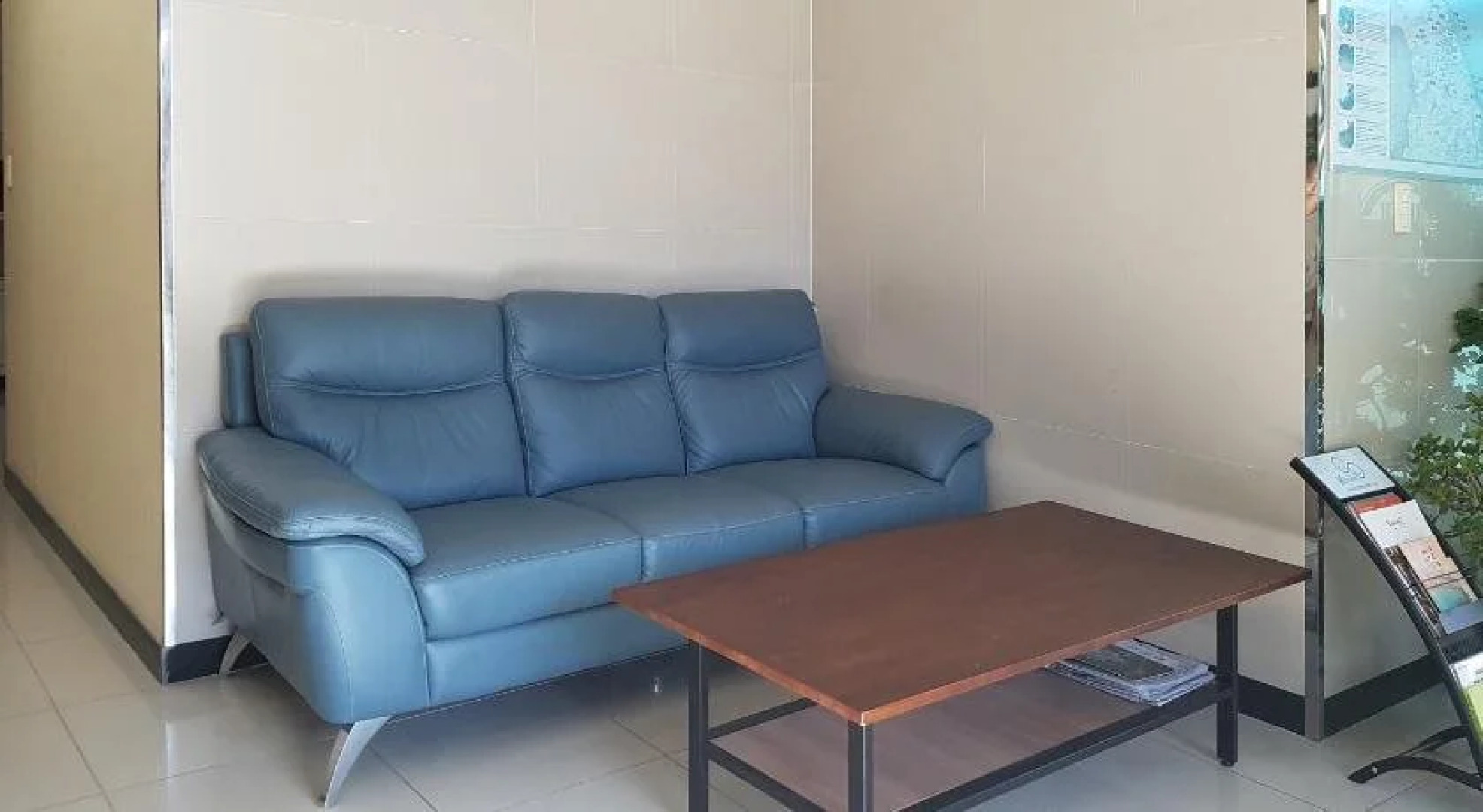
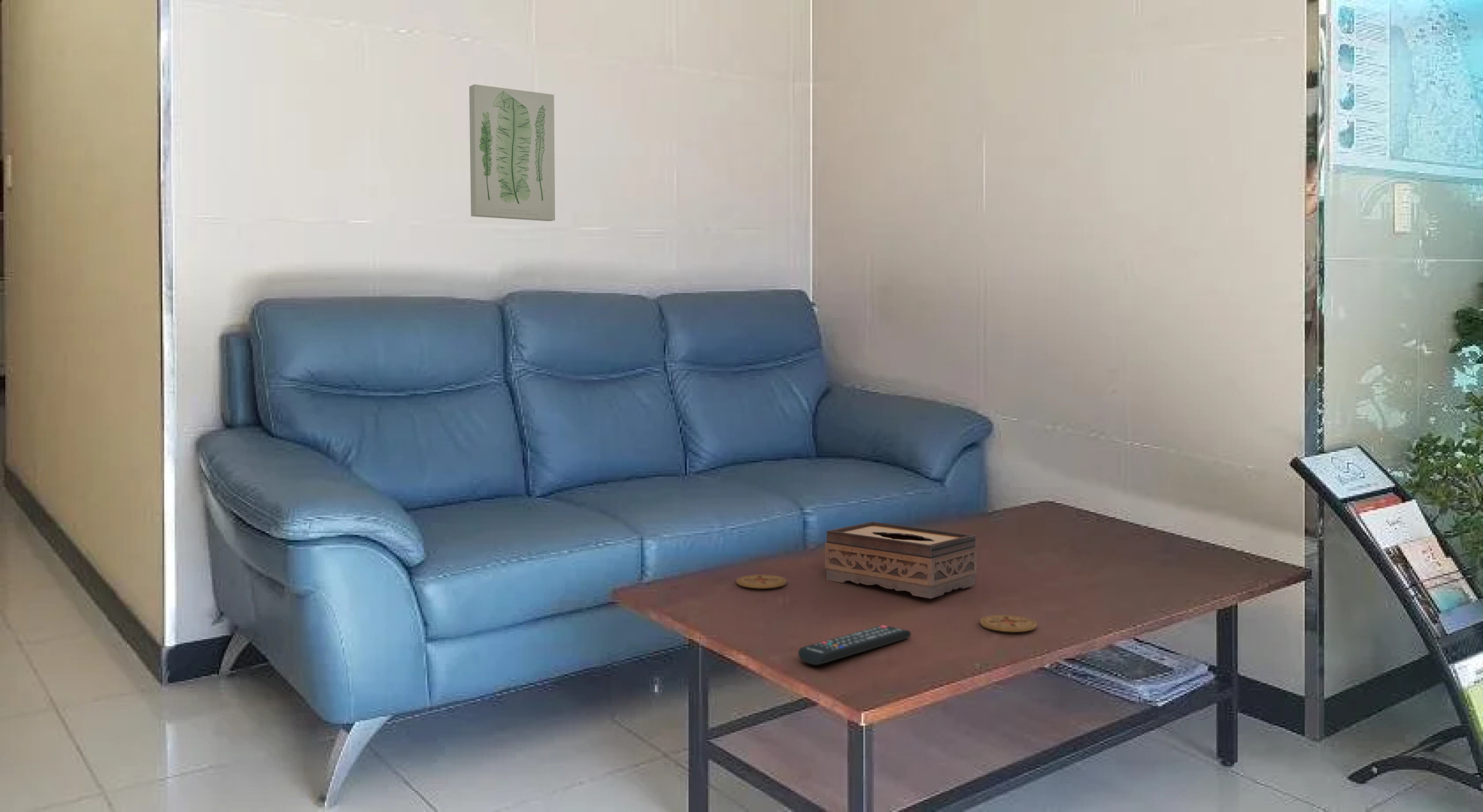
+ remote control (856, 644)
+ coaster (1008, 623)
+ coaster (761, 581)
+ wall art (513, 154)
+ tissue box (899, 557)
